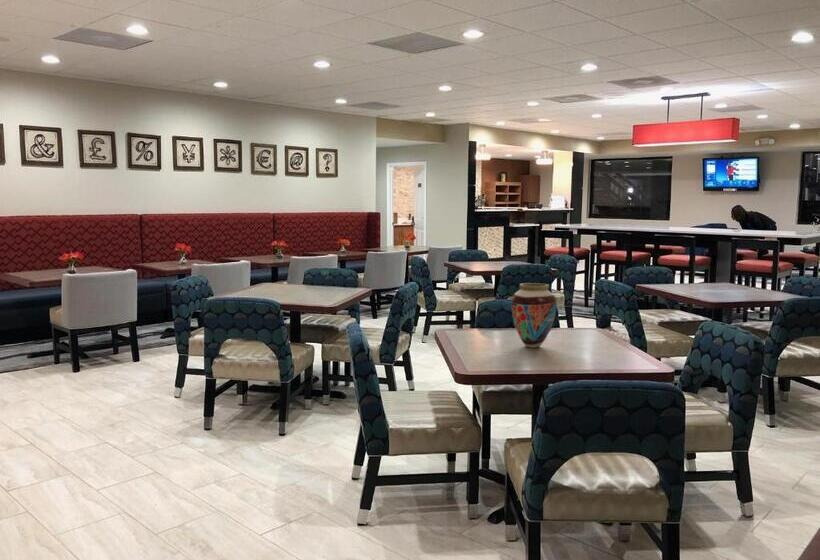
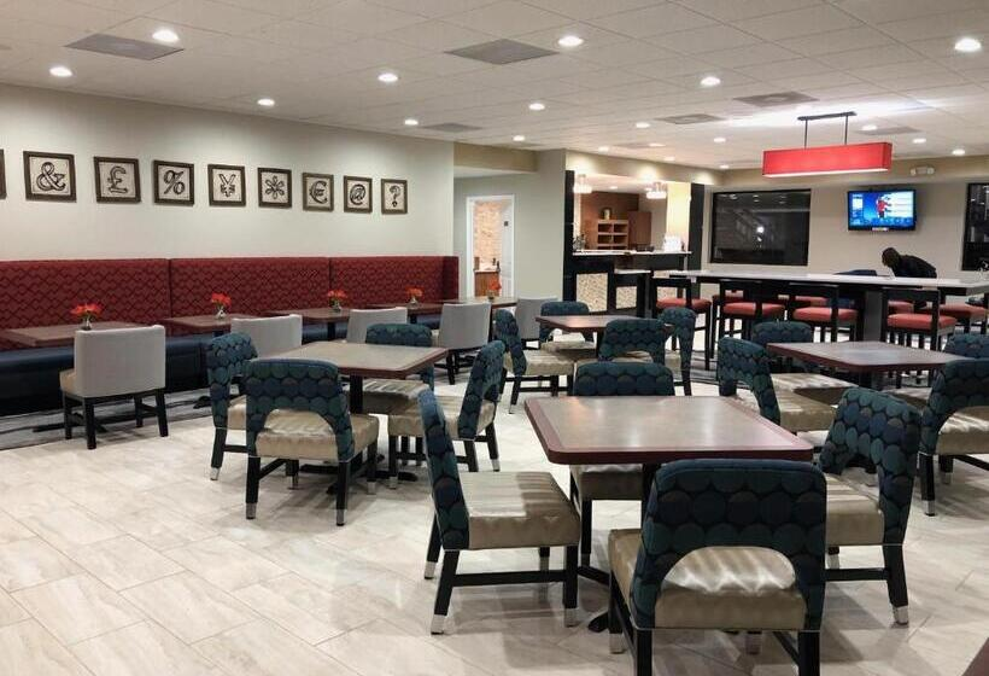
- vase (533, 315)
